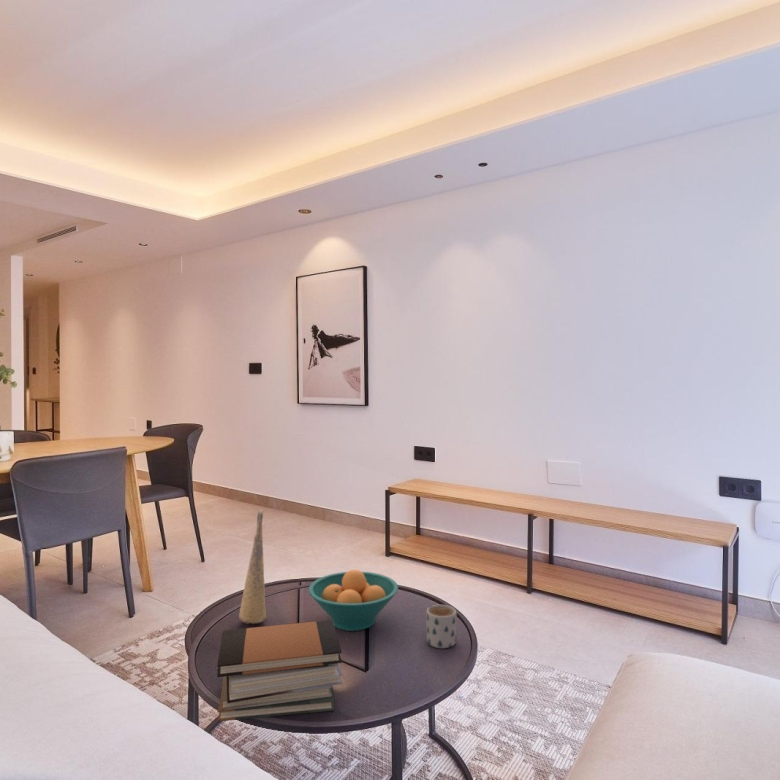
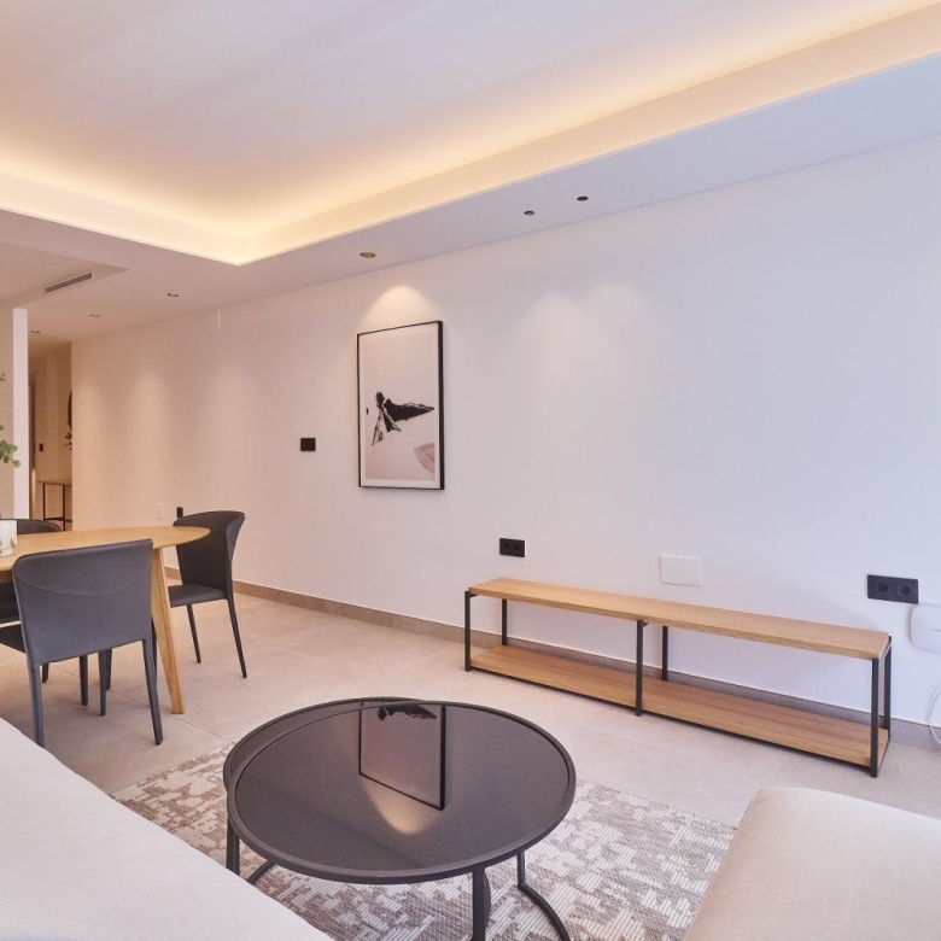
- fruit bowl (353, 596)
- book stack (280, 668)
- decorative vase (252, 566)
- mug (438, 623)
